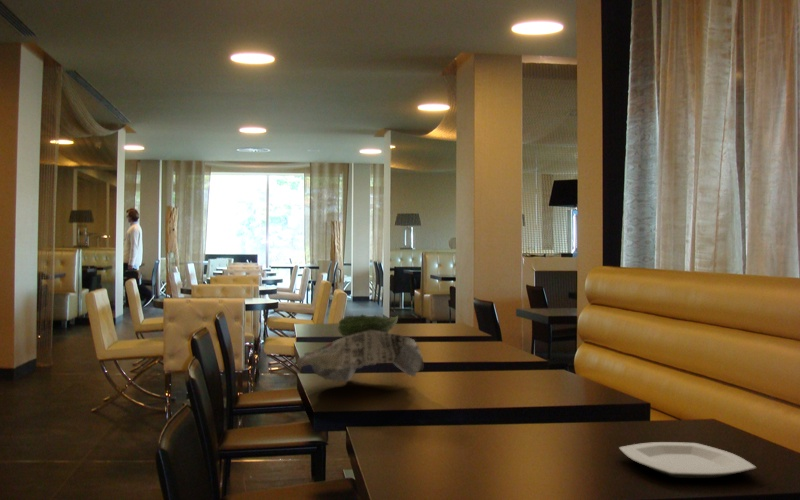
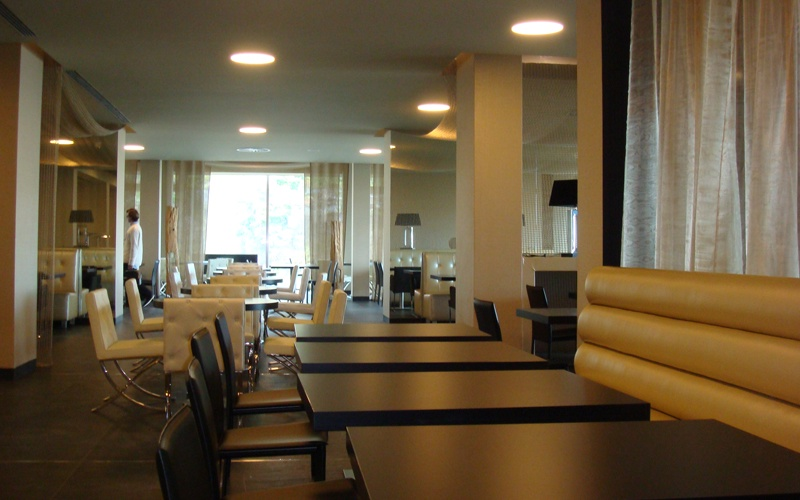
- plate (684, 461)
- newspaper (362, 352)
